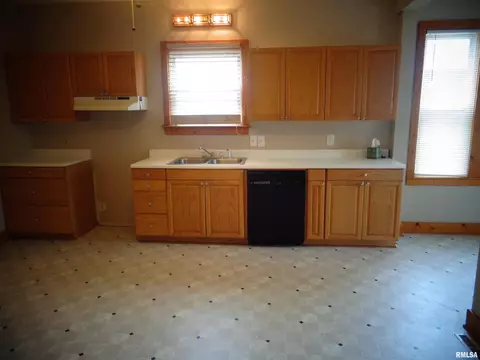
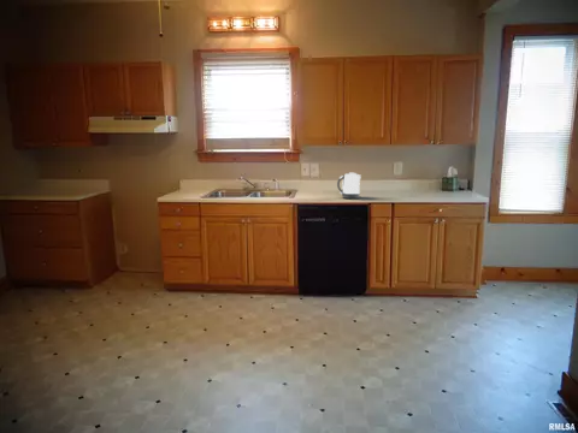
+ kettle (348, 185)
